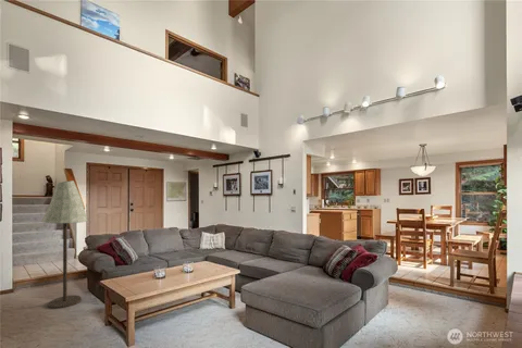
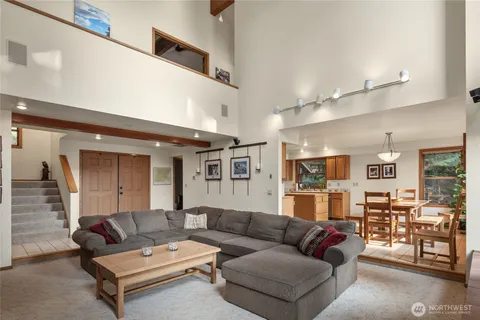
- floor lamp (64, 241)
